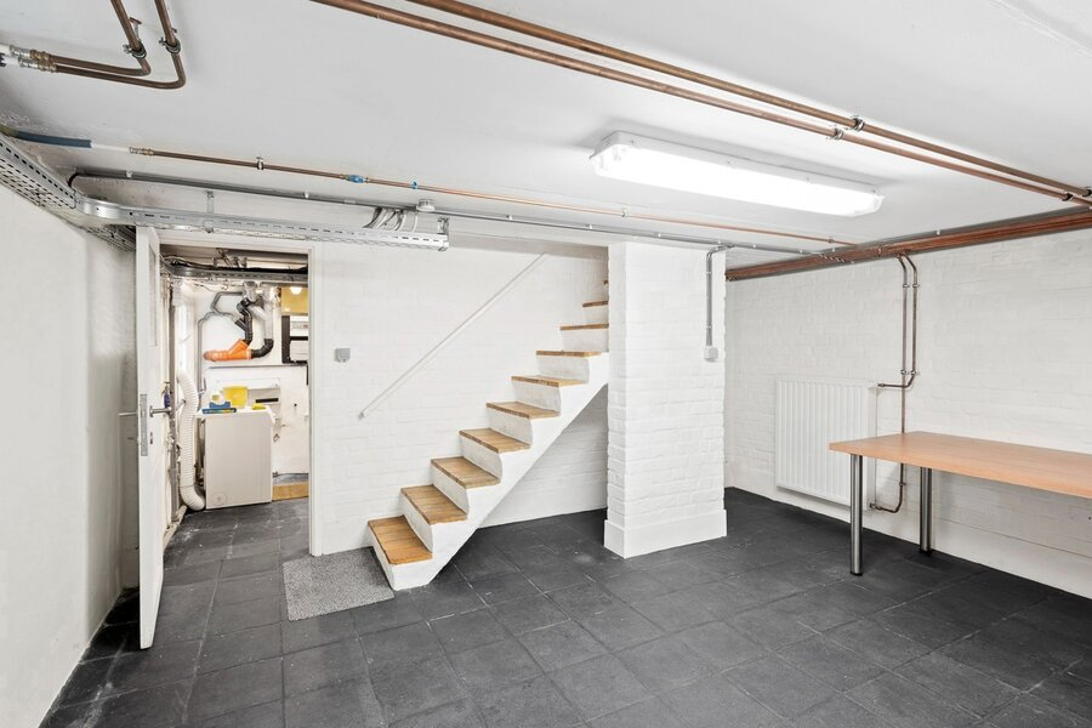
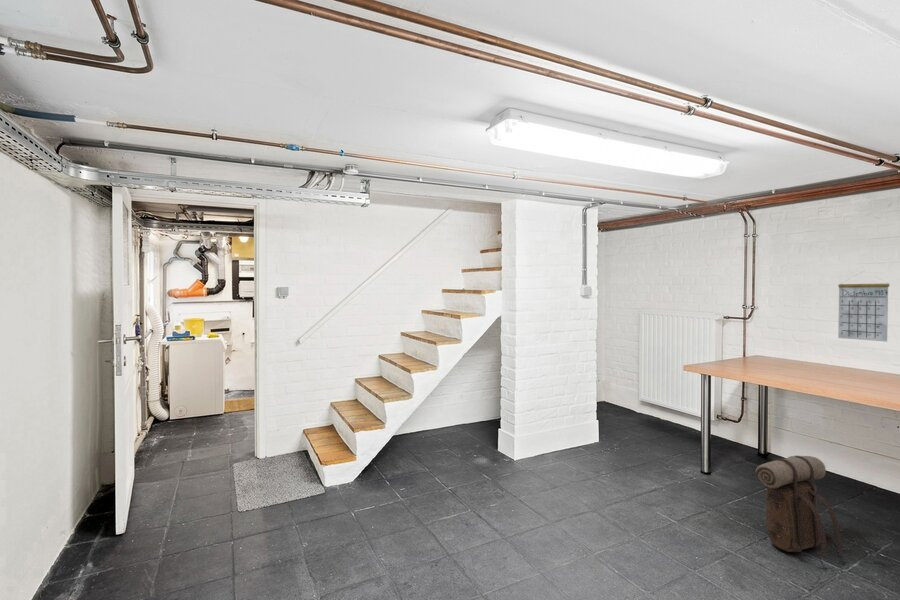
+ backpack (804, 506)
+ calendar (862, 305)
